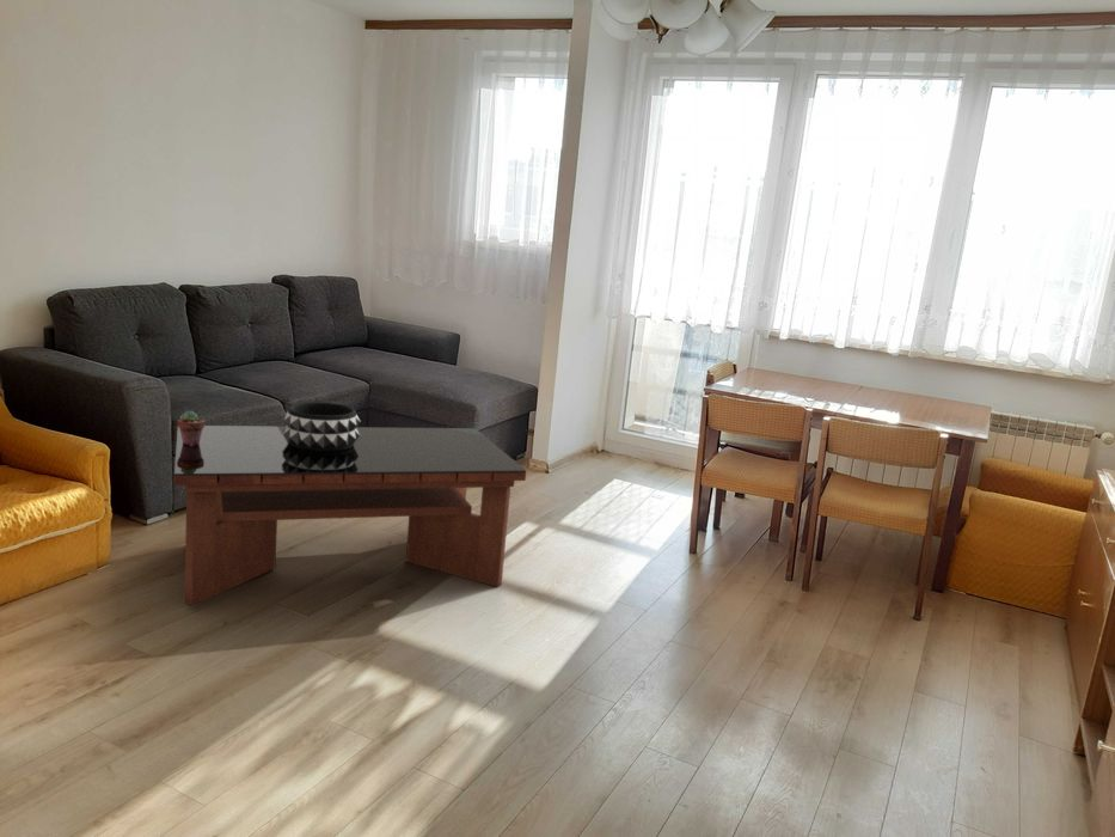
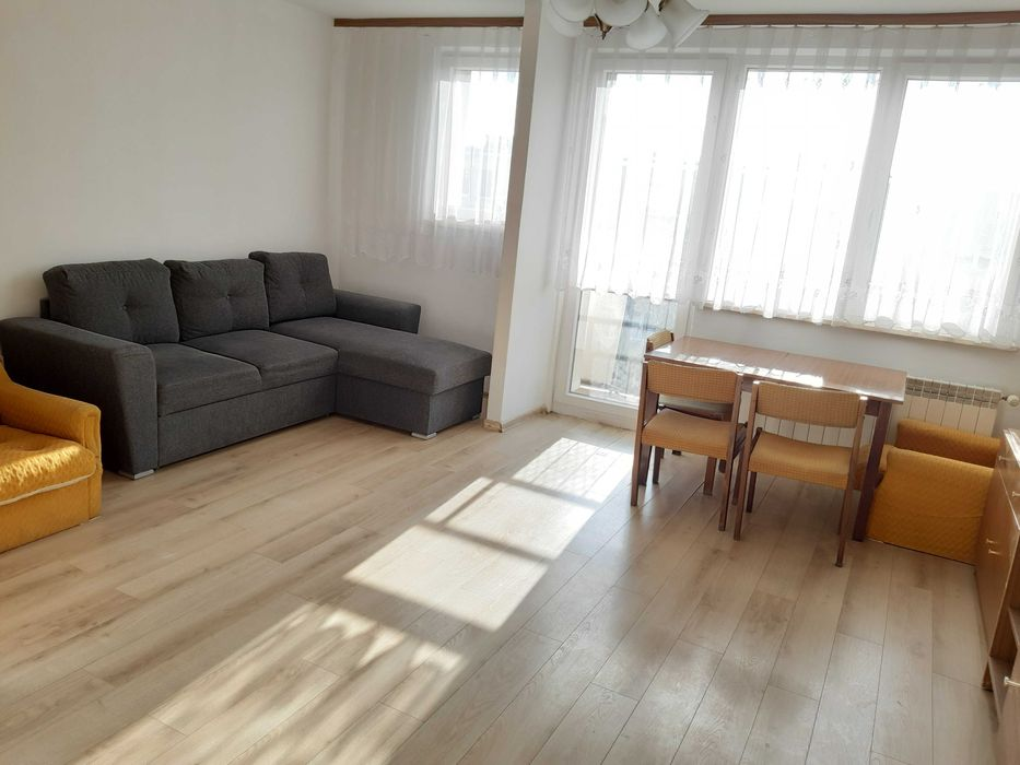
- potted succulent (190, 426)
- coffee table (345, 507)
- decorative bowl (321, 426)
